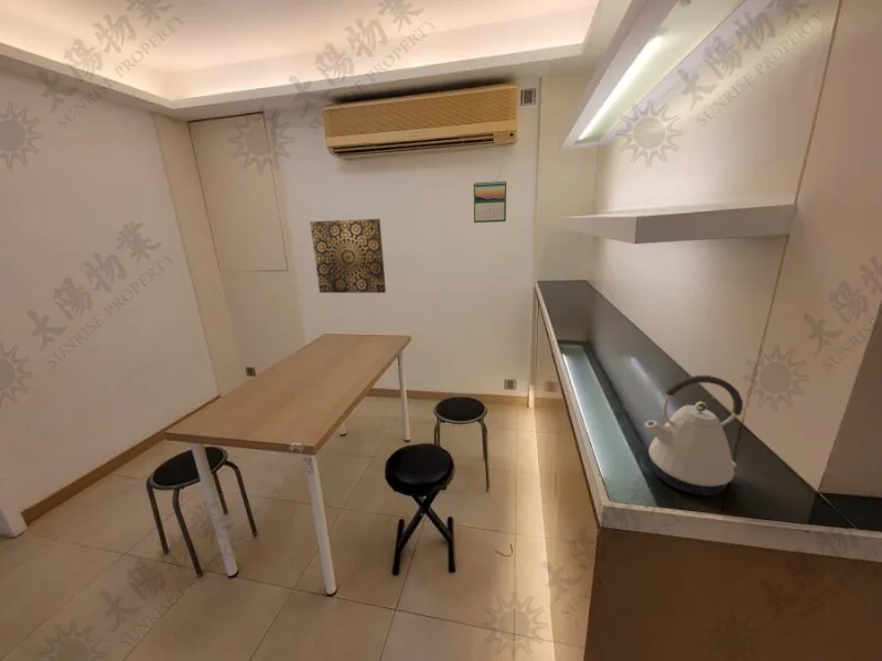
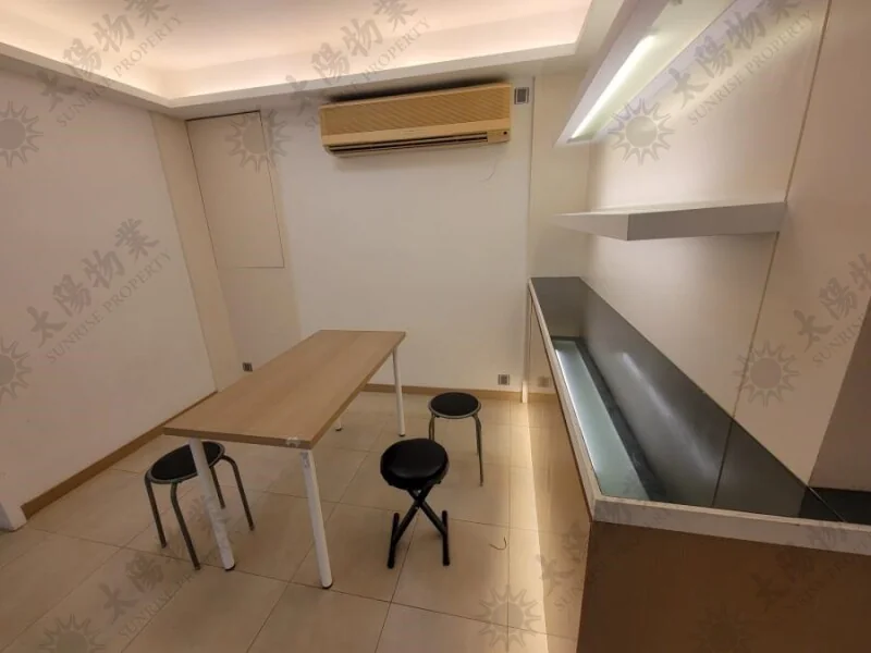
- wall art (348, 257)
- kettle (692, 427)
- calendar (490, 202)
